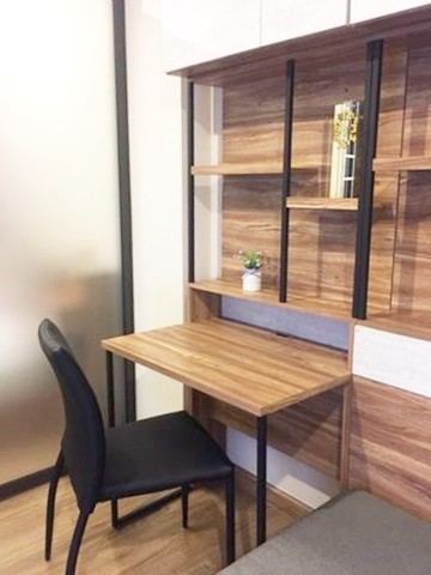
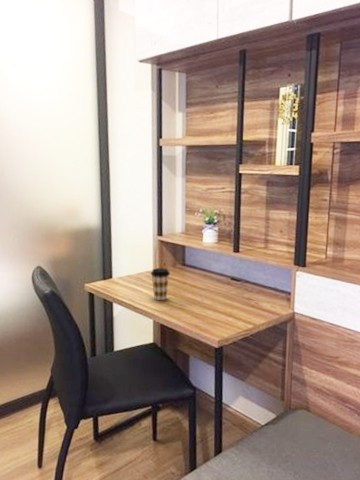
+ coffee cup (160, 284)
